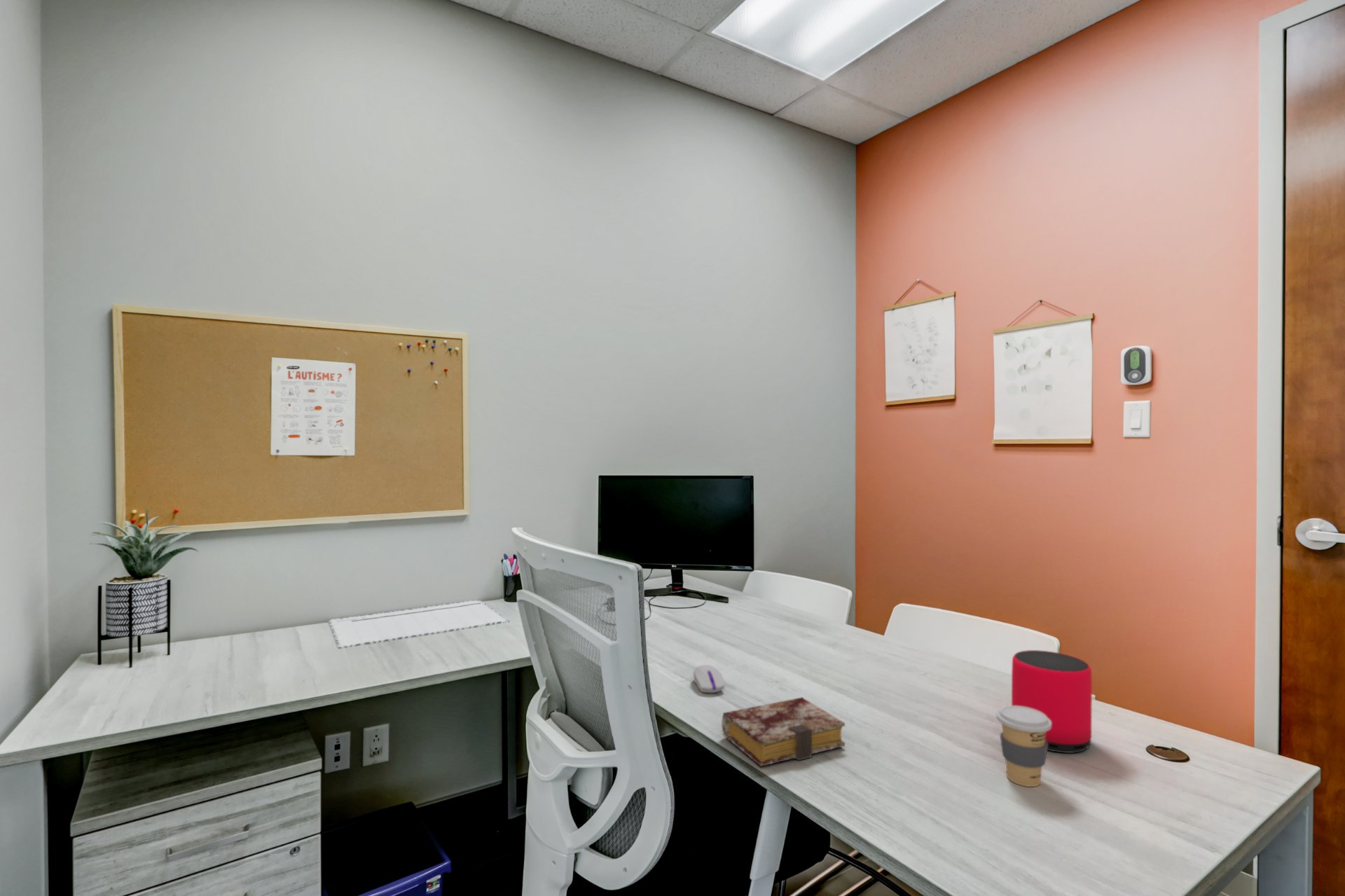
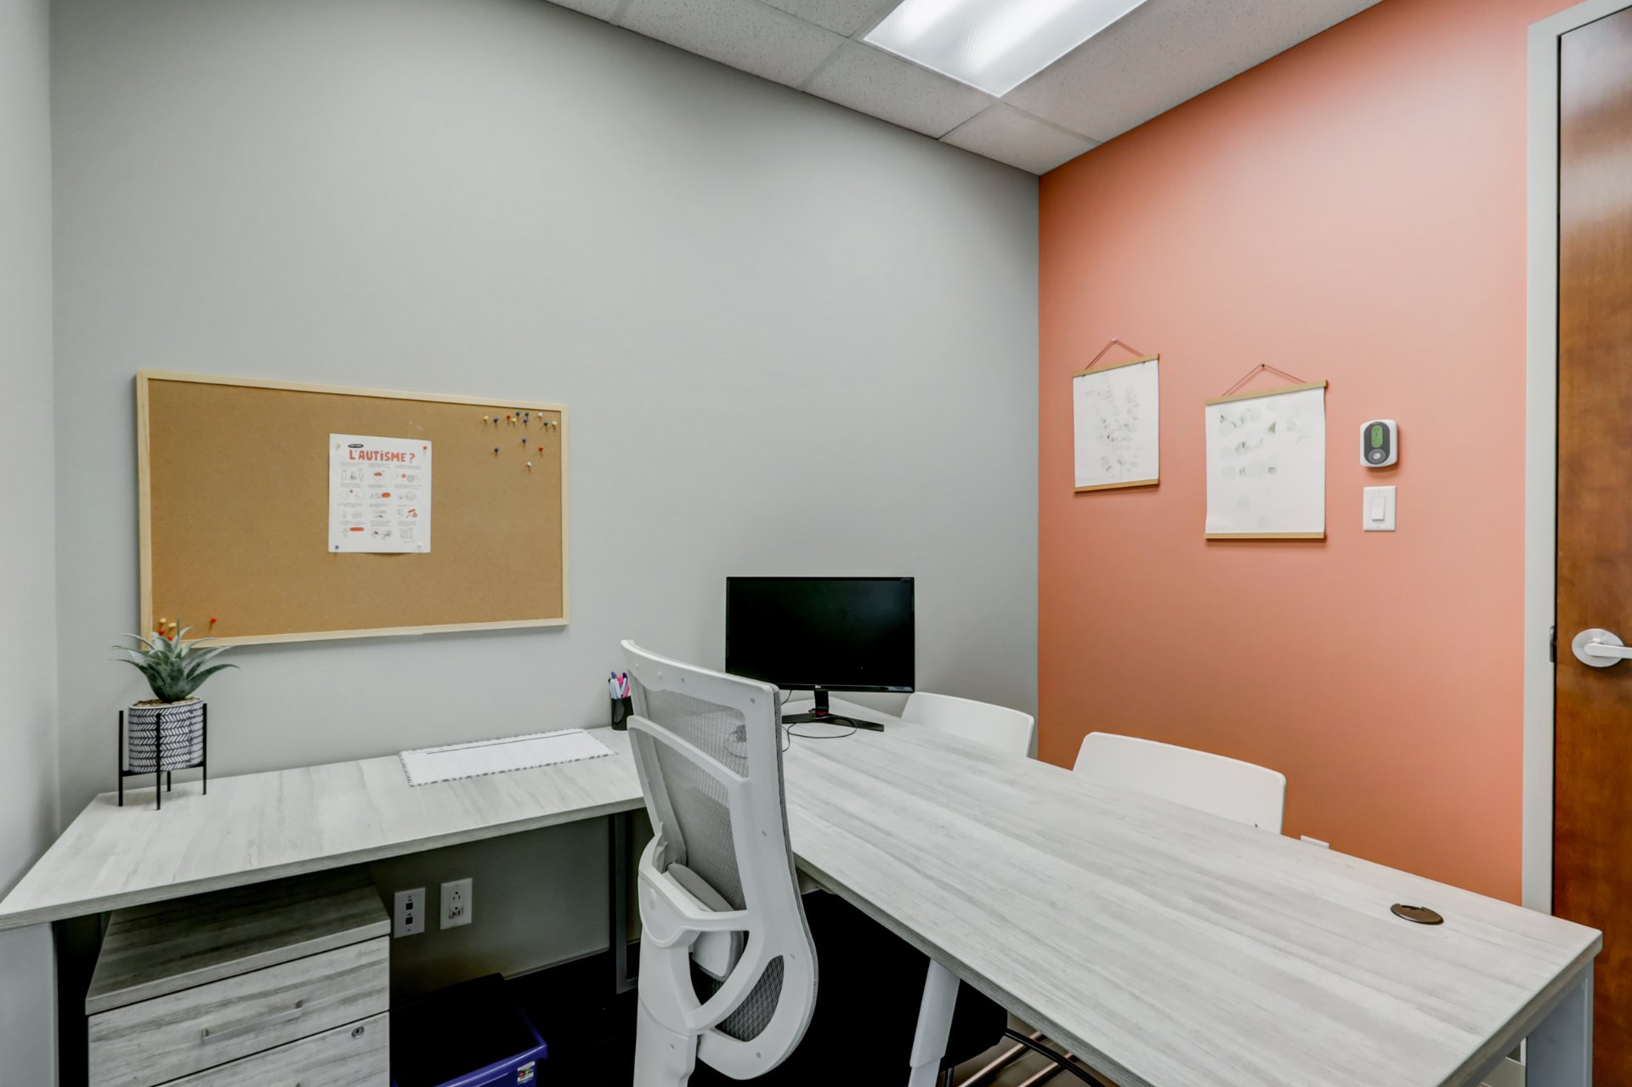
- computer mouse (708, 676)
- speaker (1050, 699)
- book (782, 729)
- coffee cup (1023, 746)
